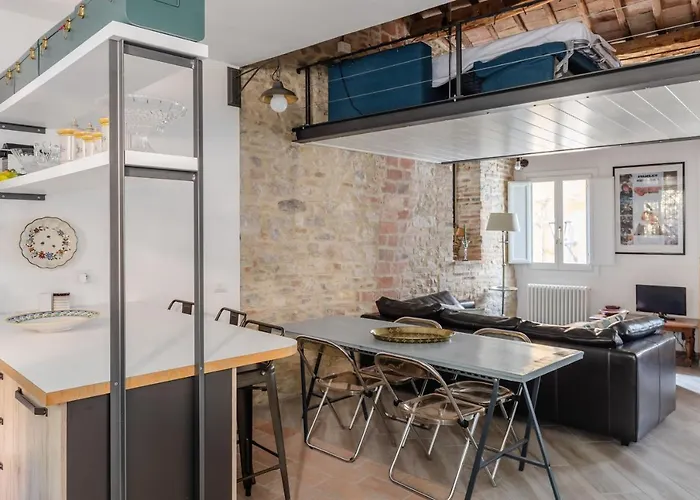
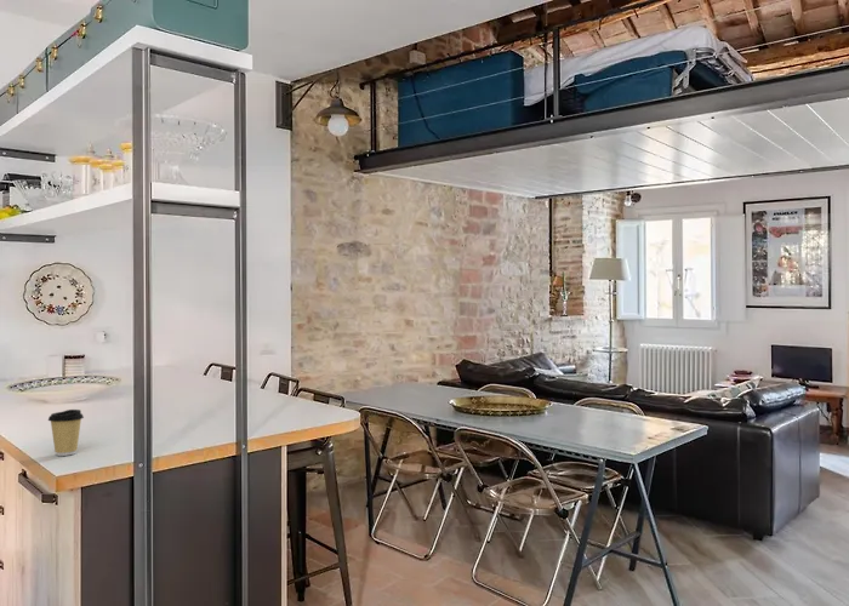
+ coffee cup (65, 431)
